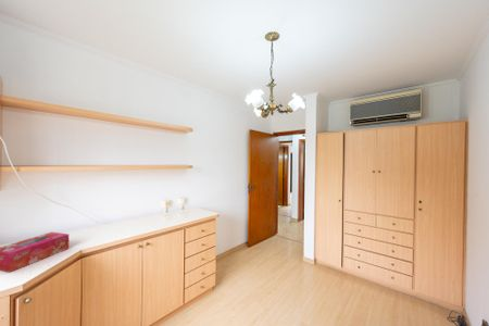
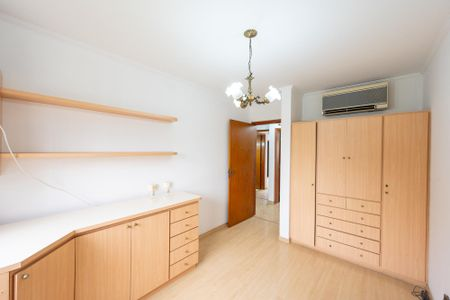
- tissue box (33, 249)
